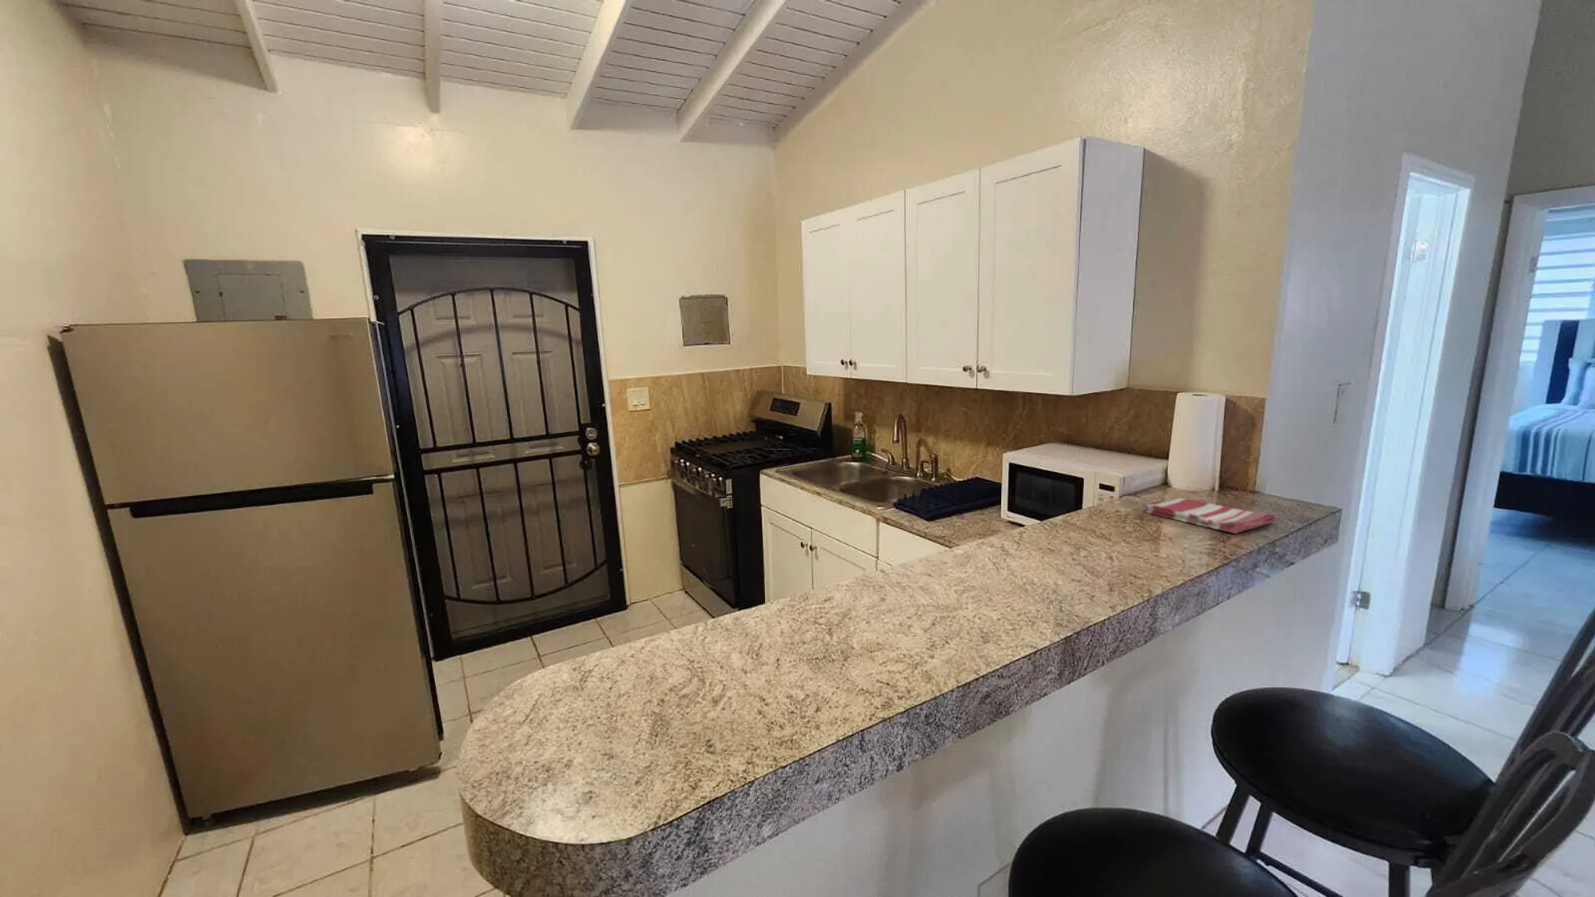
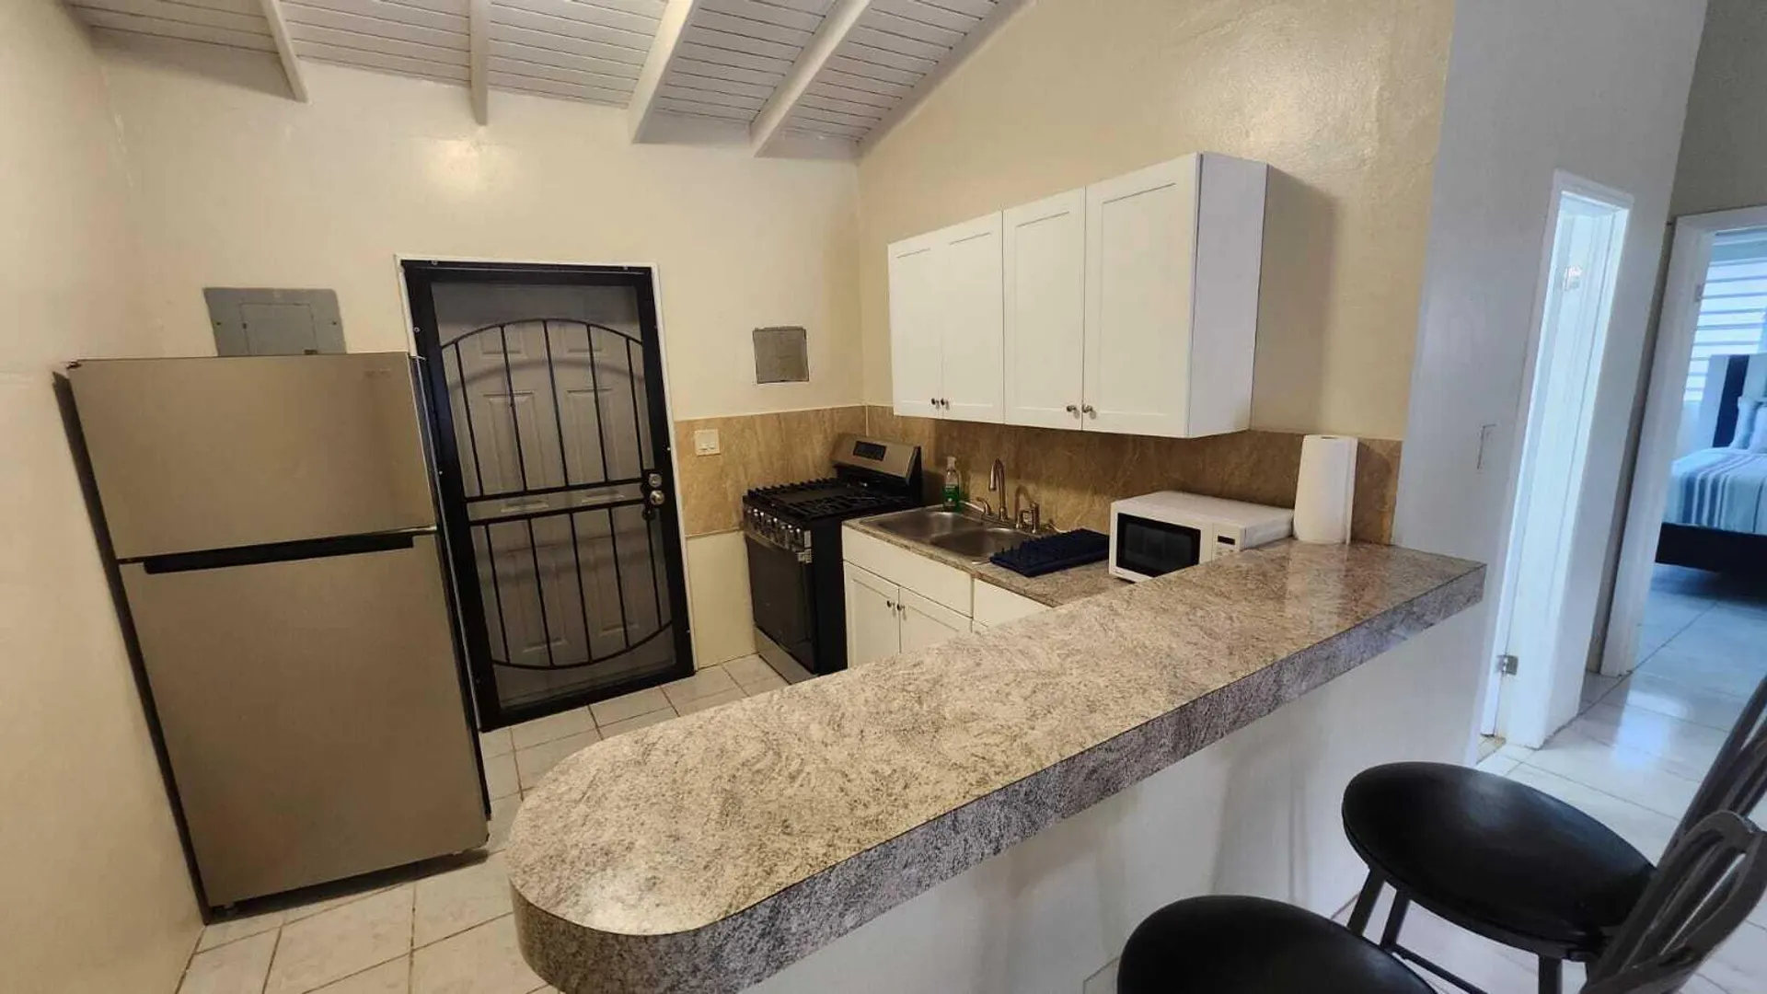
- dish towel (1206, 511)
